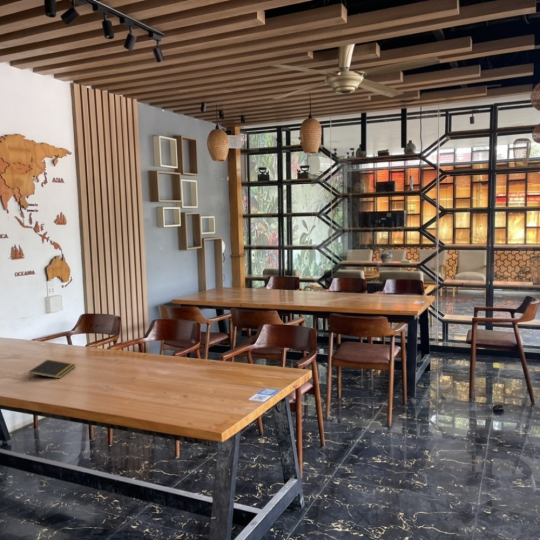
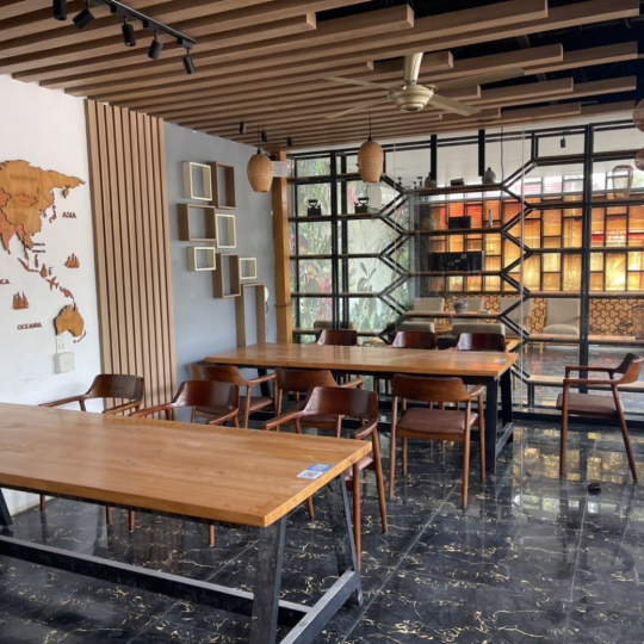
- notepad (53, 368)
